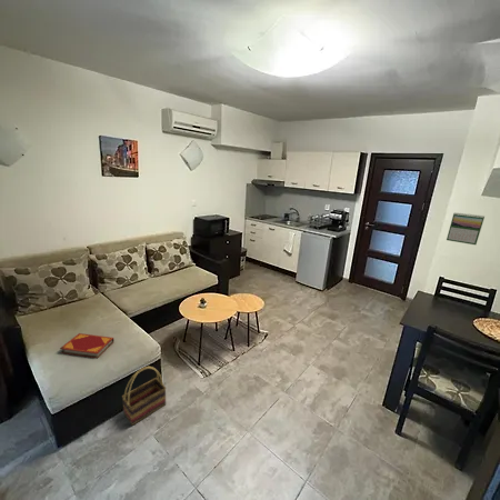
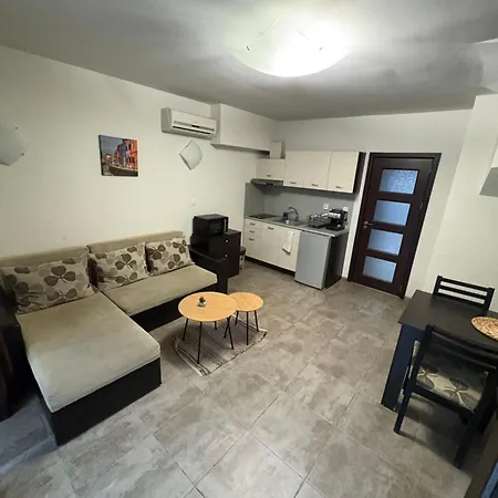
- hardback book (88, 344)
- calendar (464, 228)
- basket (143, 389)
